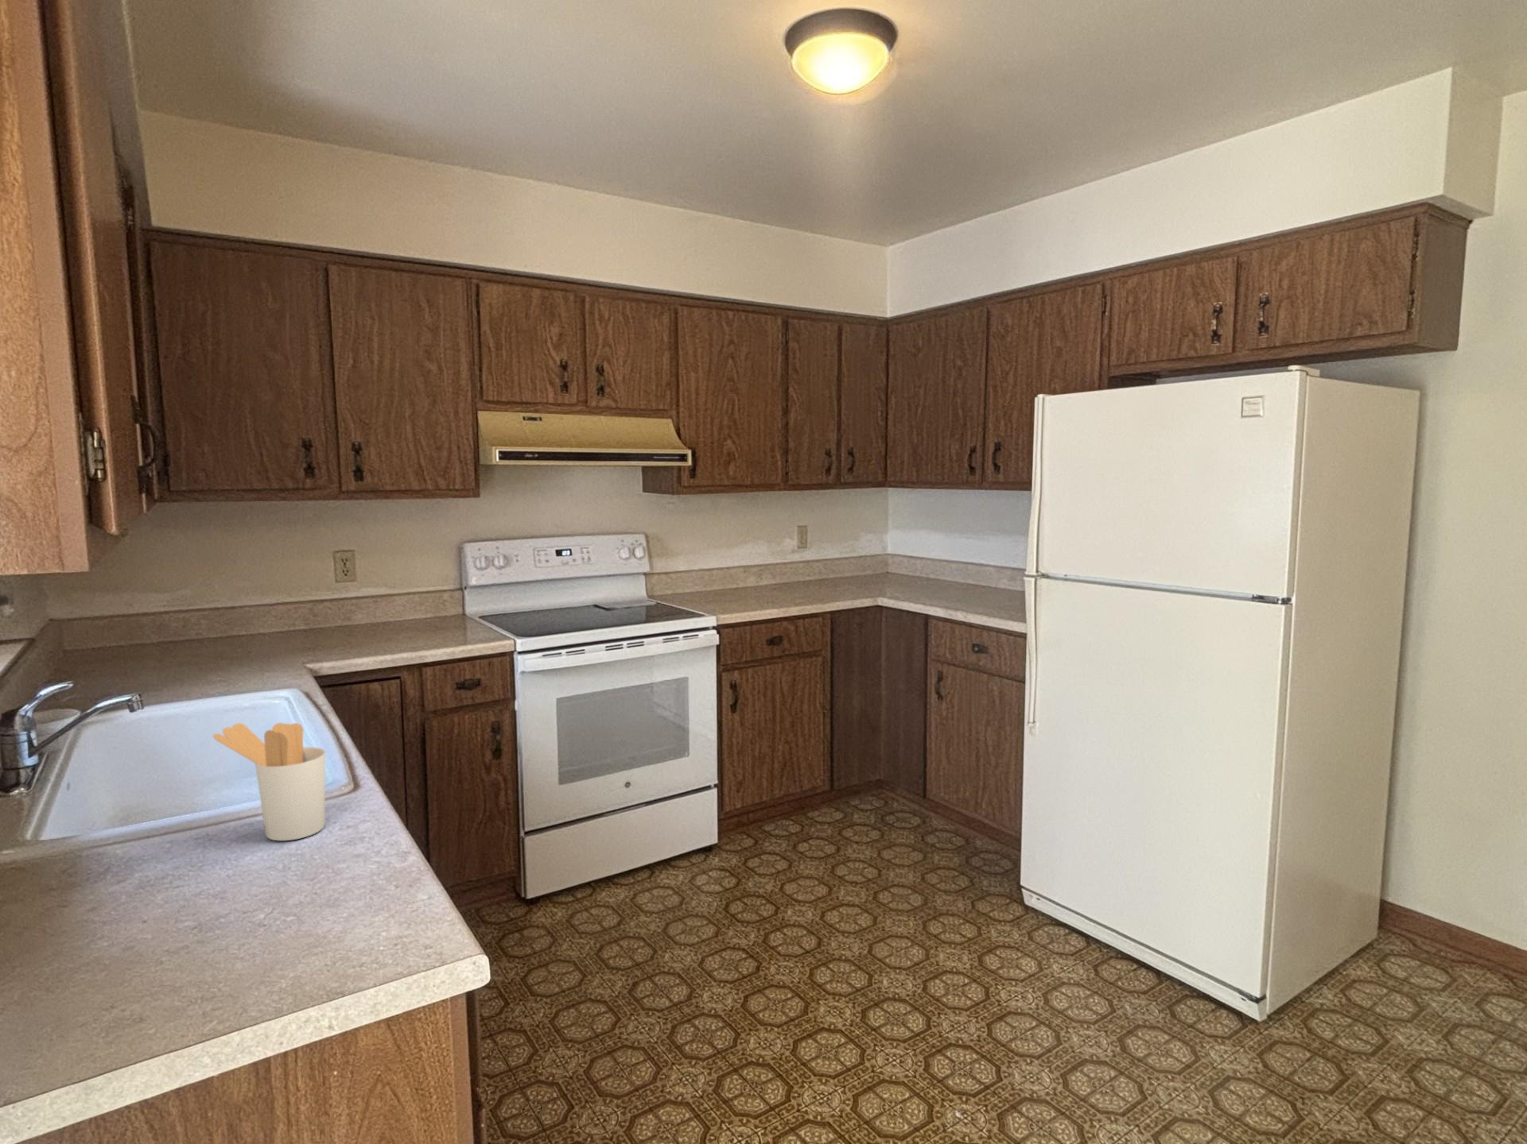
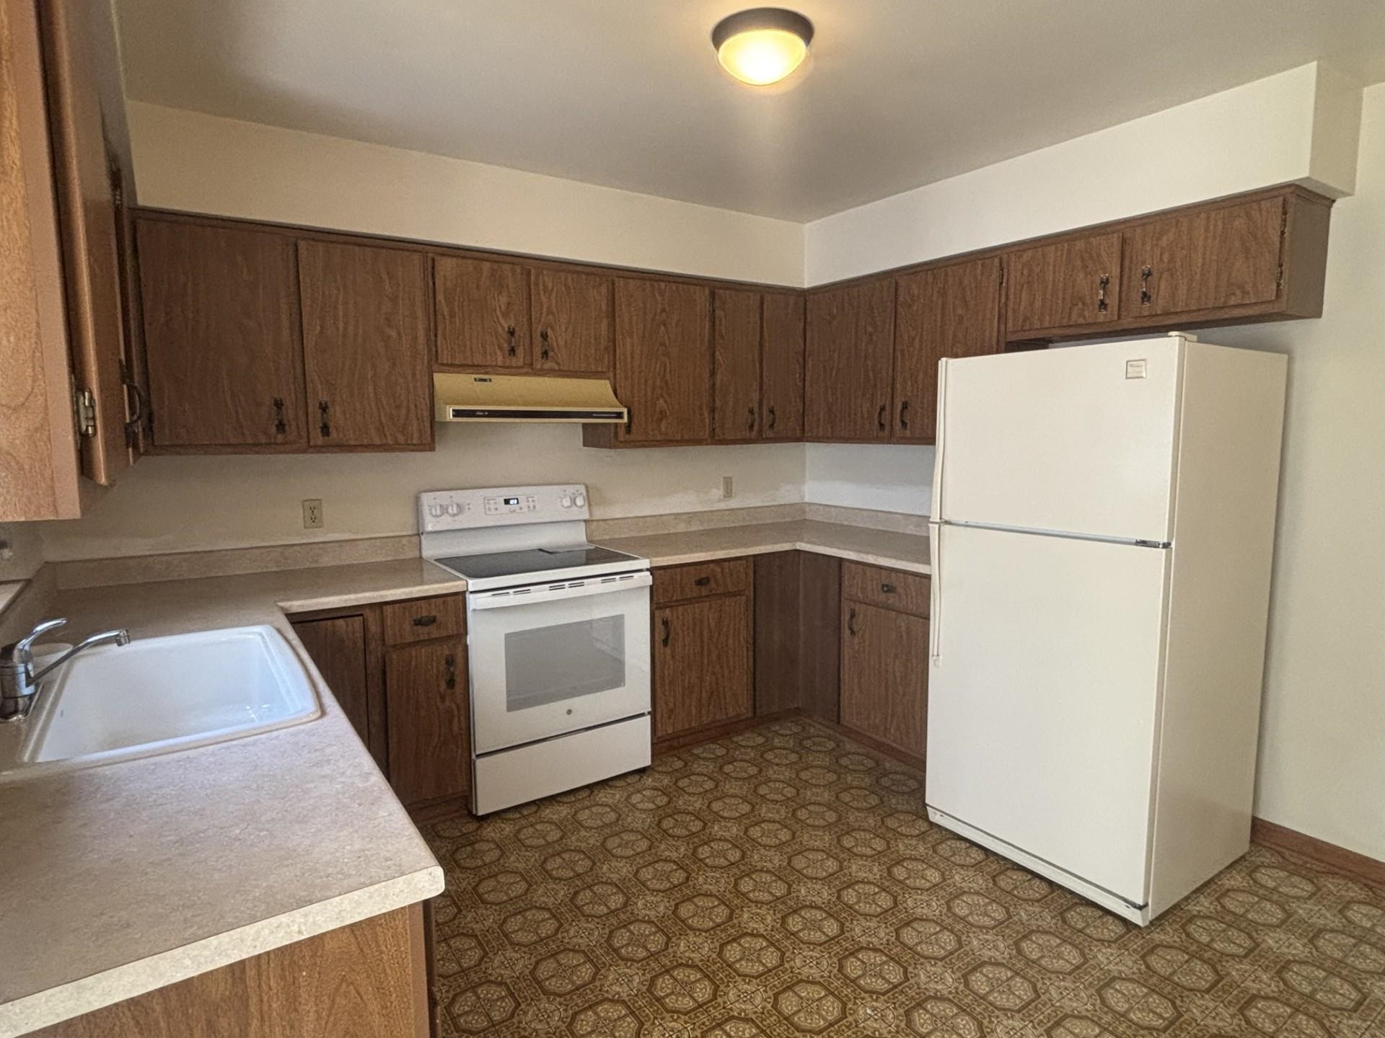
- utensil holder (274, 776)
